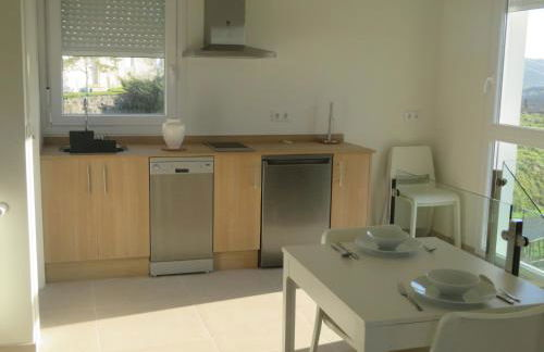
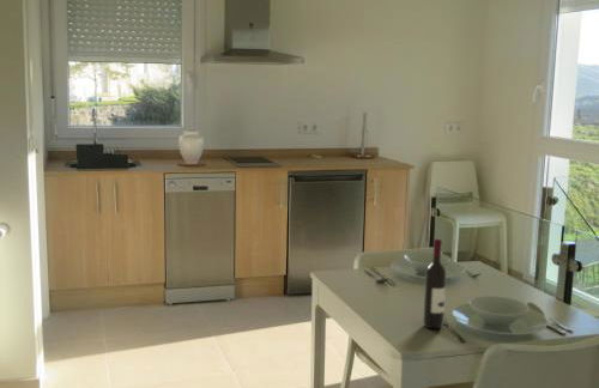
+ wine bottle (435, 283)
